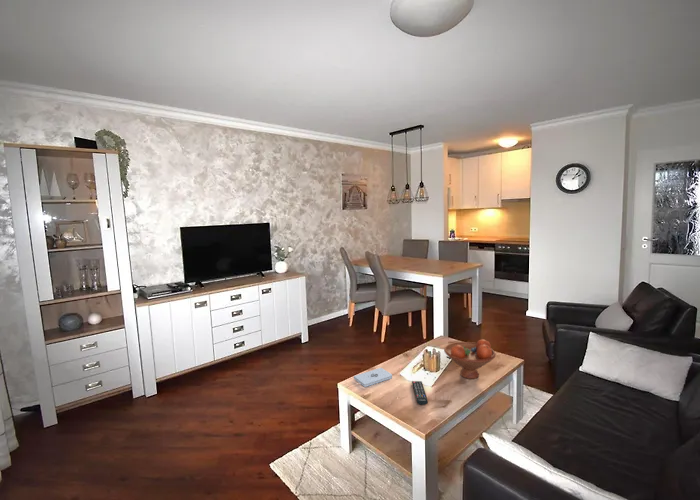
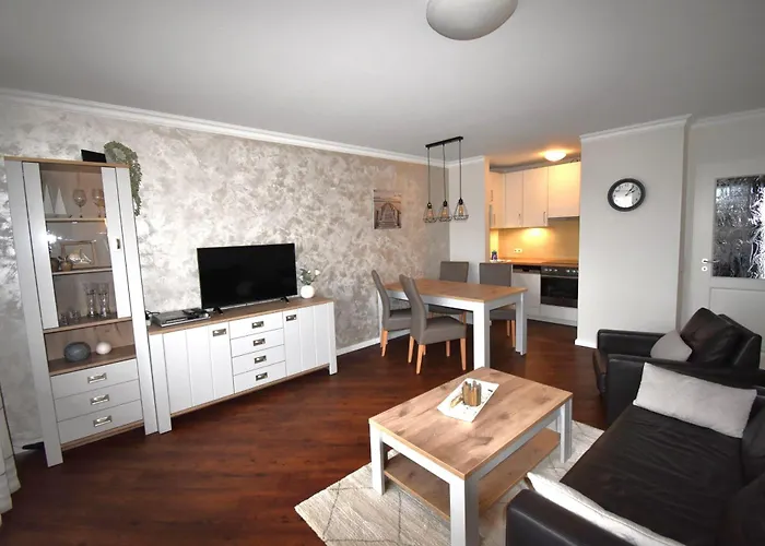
- fruit bowl (469, 358)
- notepad (373, 376)
- remote control (419, 391)
